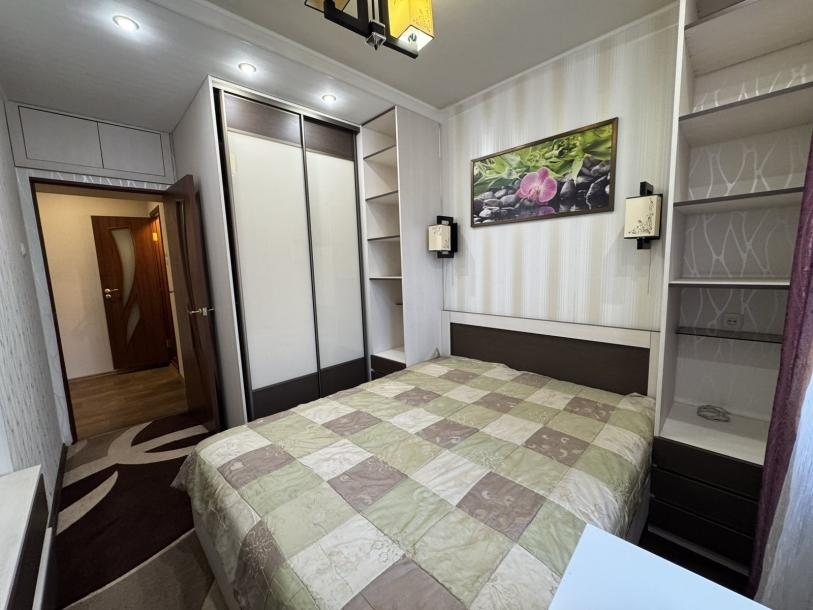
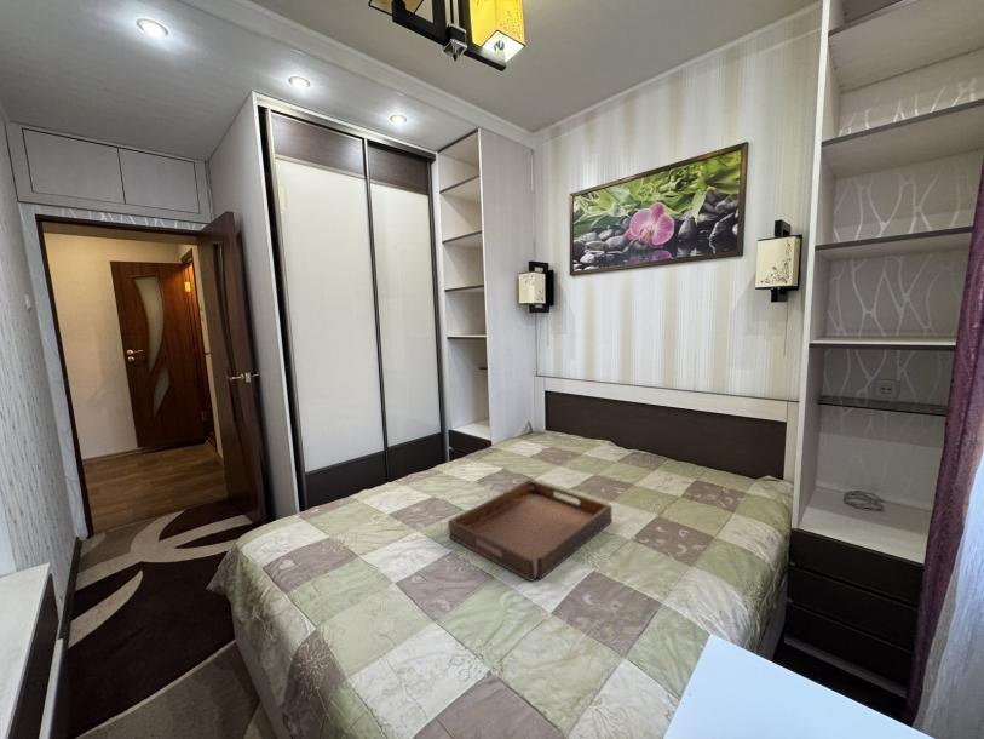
+ serving tray (531, 521)
